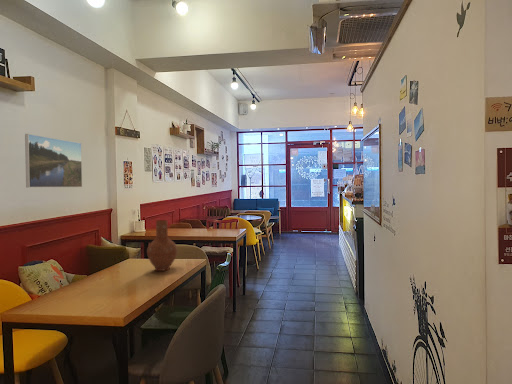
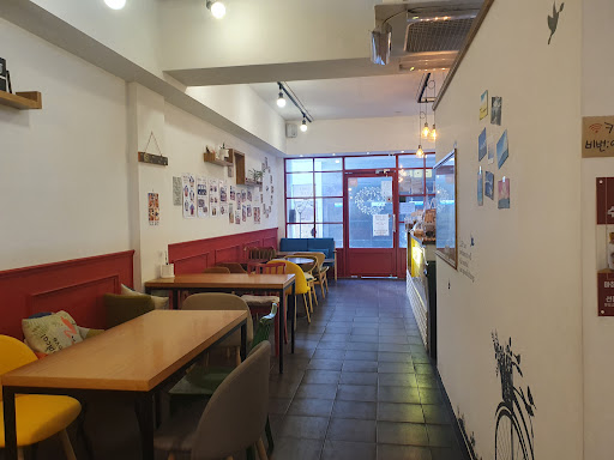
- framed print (56, 163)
- vase (162, 244)
